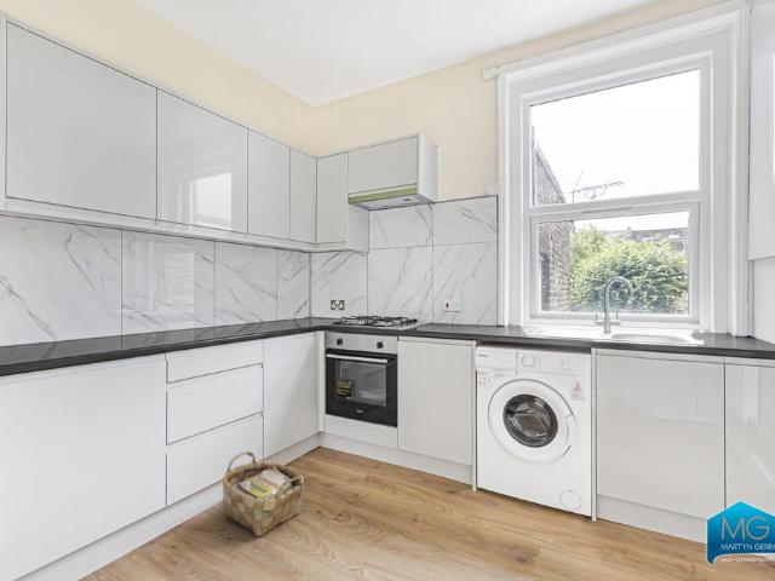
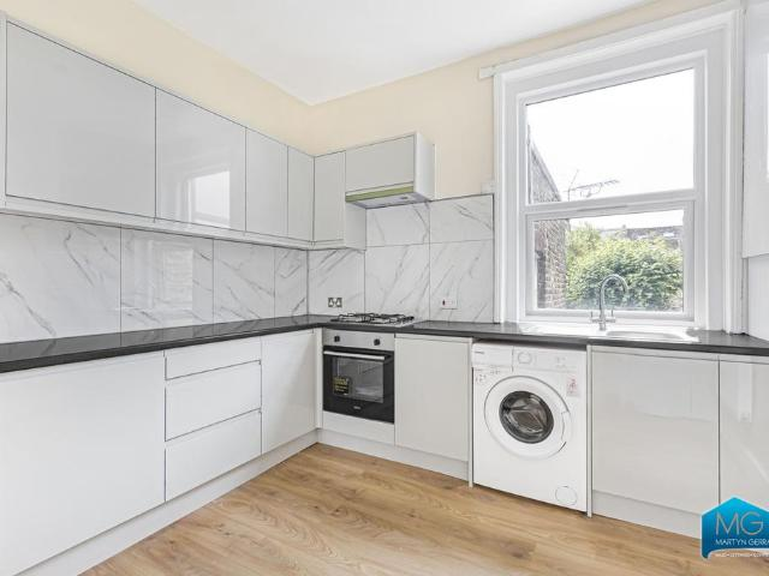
- woven basket (264, 487)
